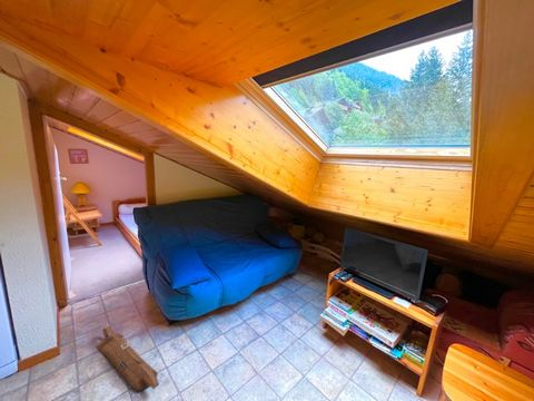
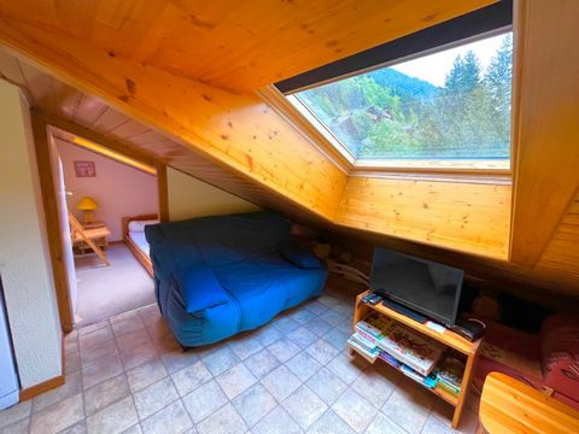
- bag (126, 355)
